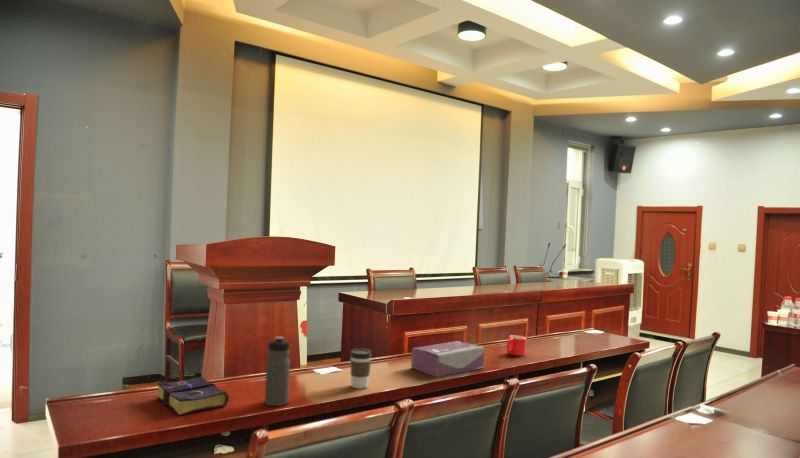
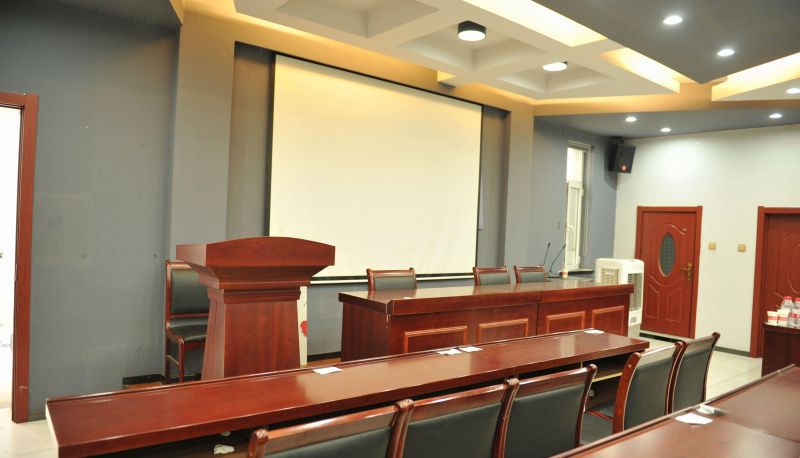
- book (192, 393)
- mug (514, 345)
- water bottle (278, 369)
- tissue box (448, 357)
- coffee cup (360, 368)
